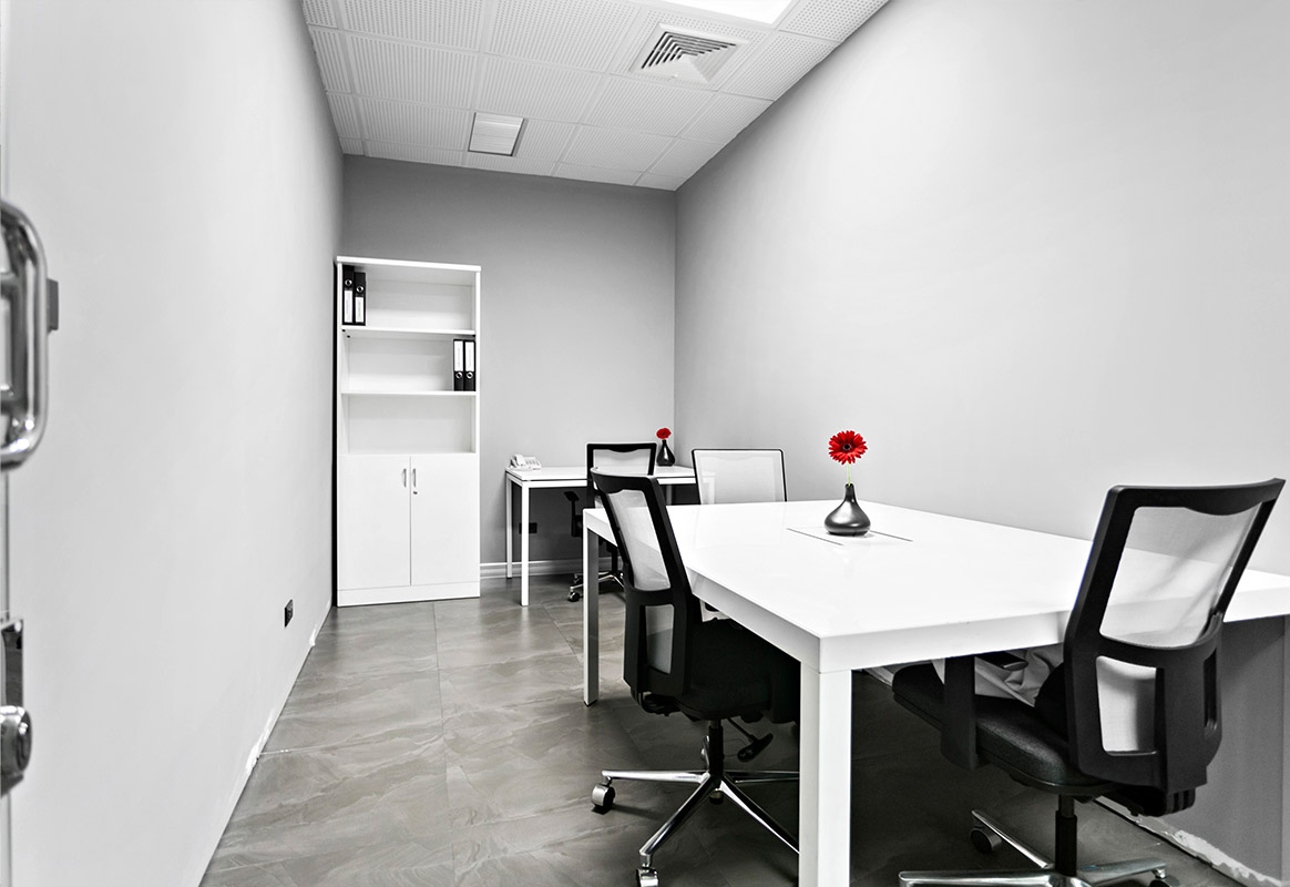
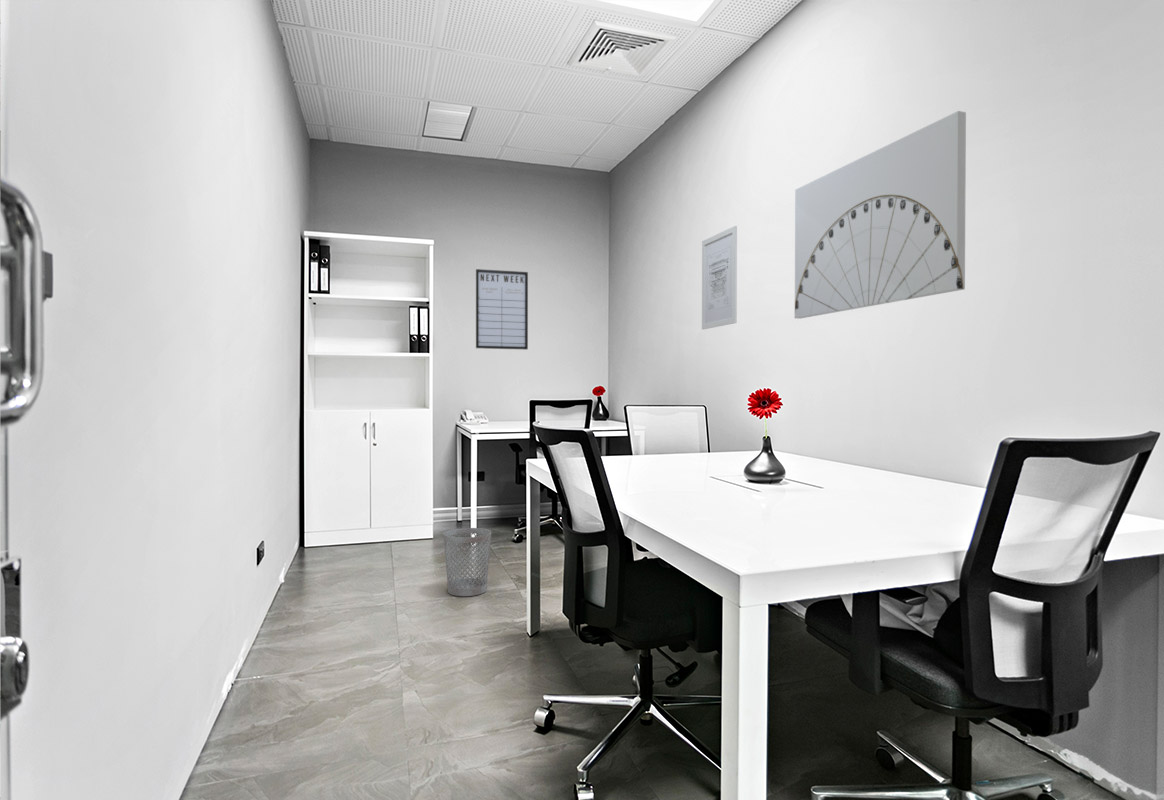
+ wall art (866, 231)
+ wastebasket (467, 561)
+ writing board (502, 309)
+ wall art (718, 280)
